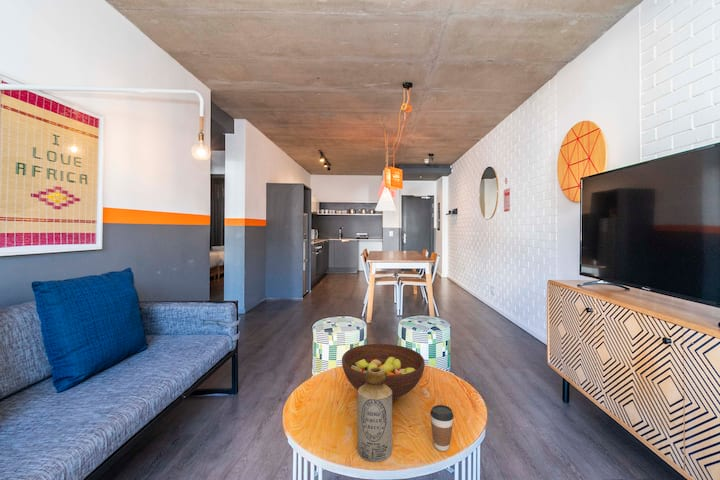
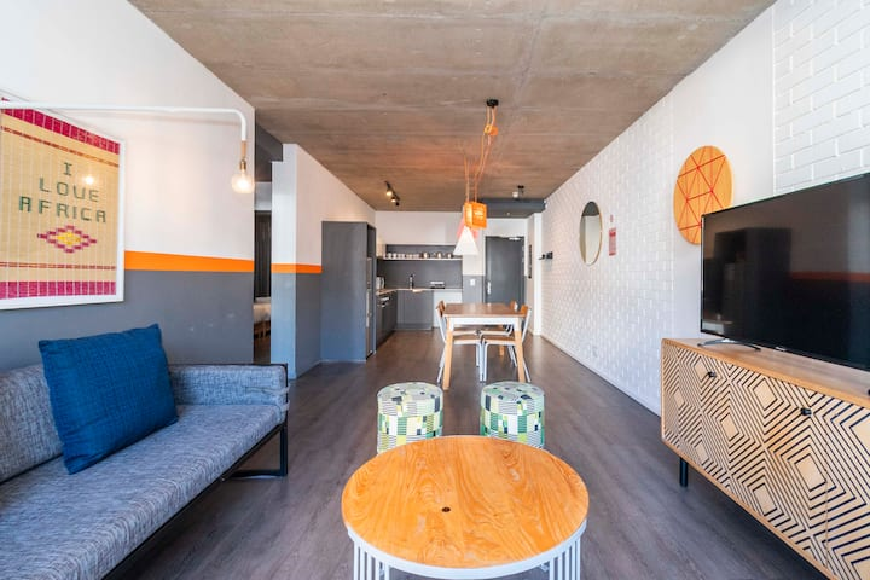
- coffee cup (441, 427)
- bottle (374, 409)
- fruit bowl (385, 375)
